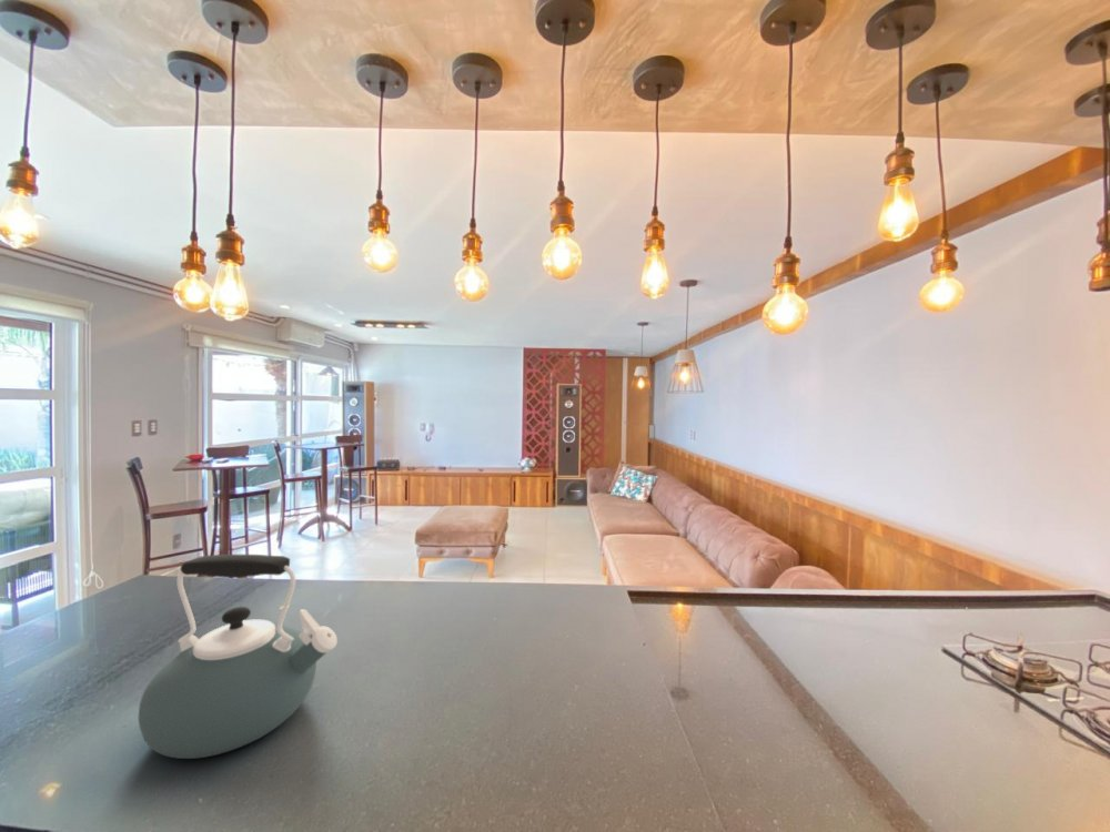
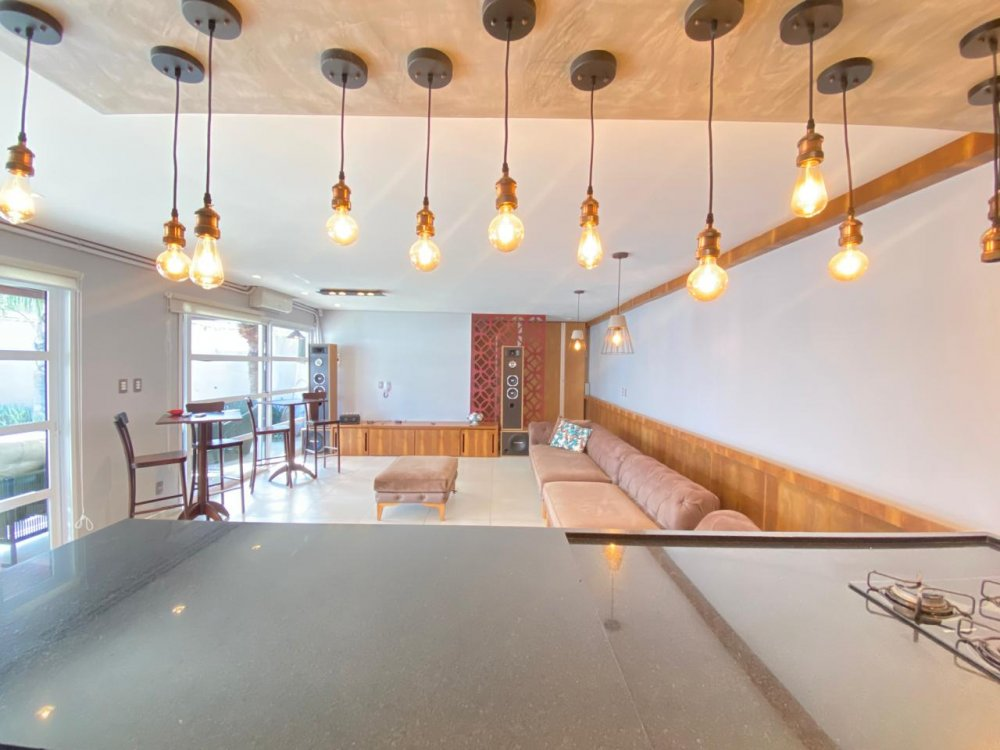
- kettle (250, 637)
